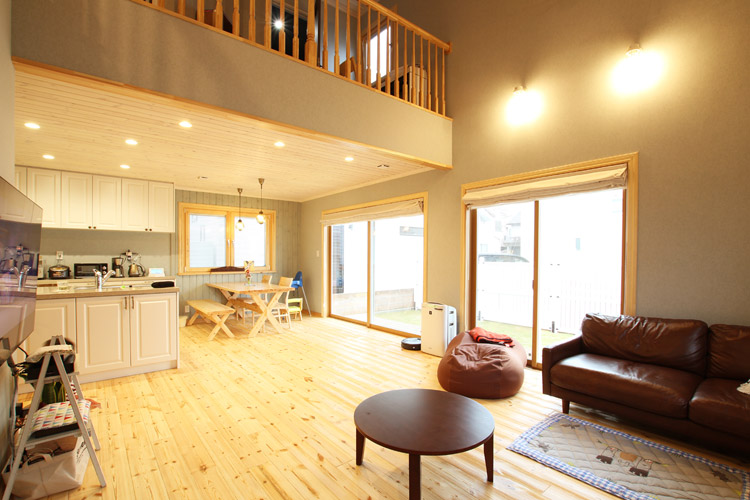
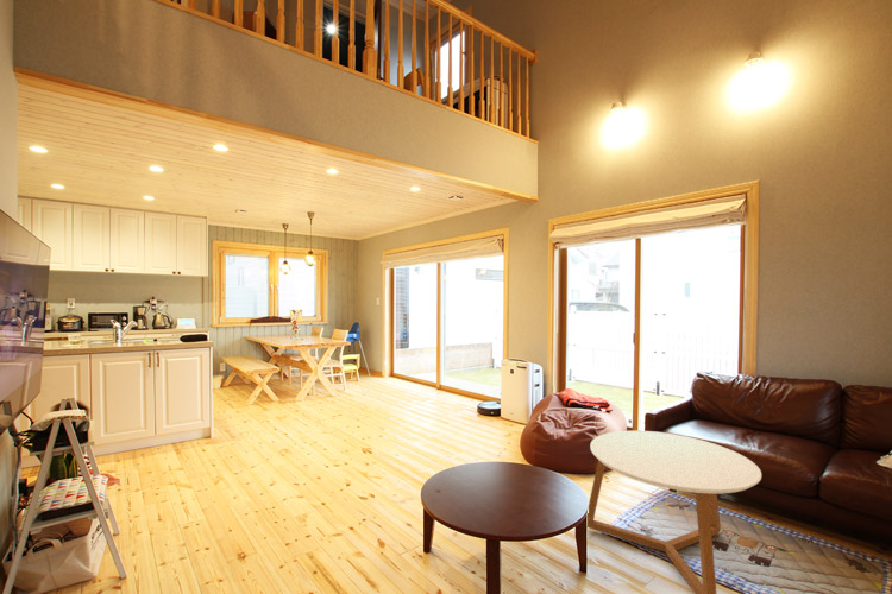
+ coffee table (671, 488)
